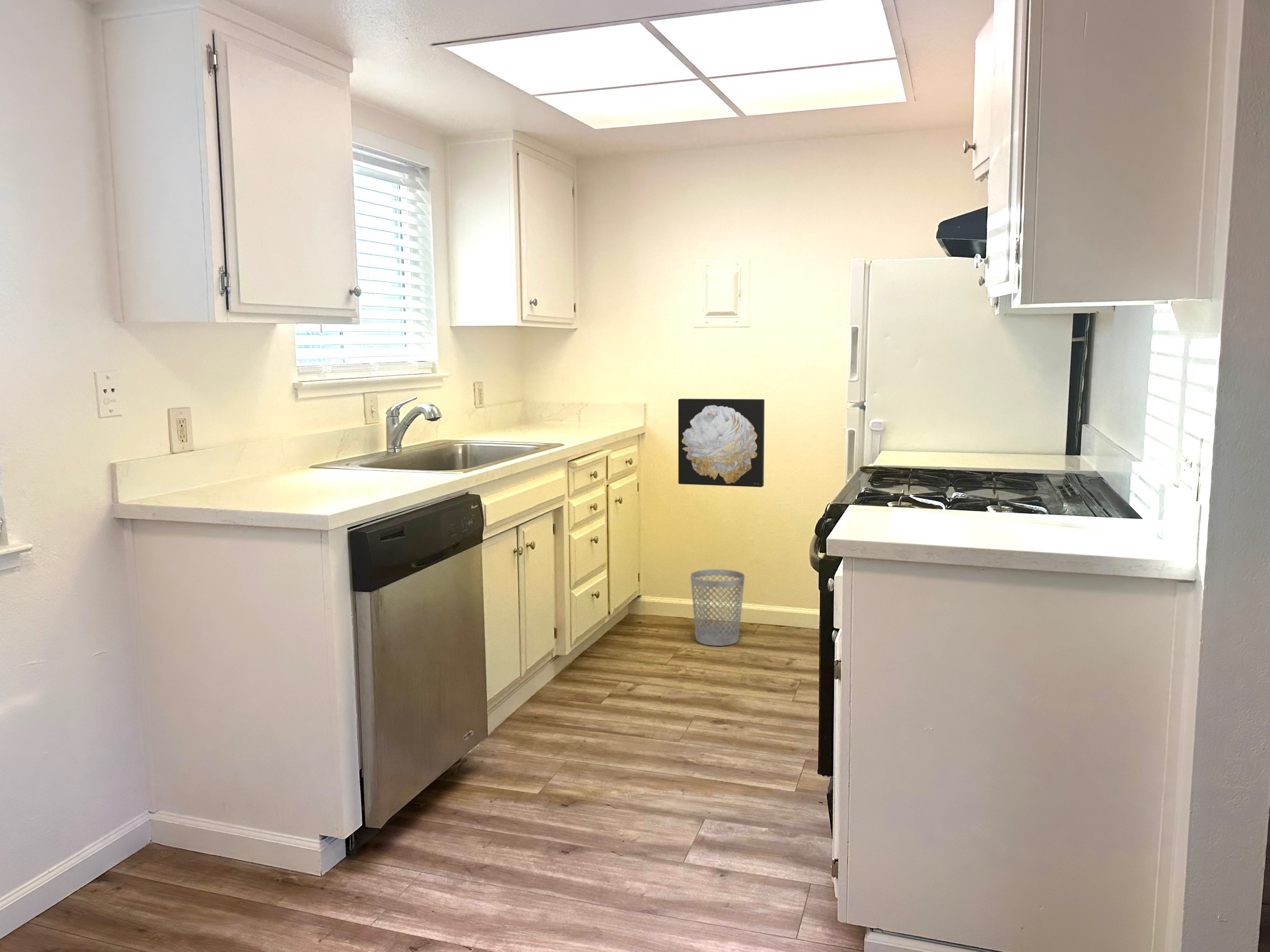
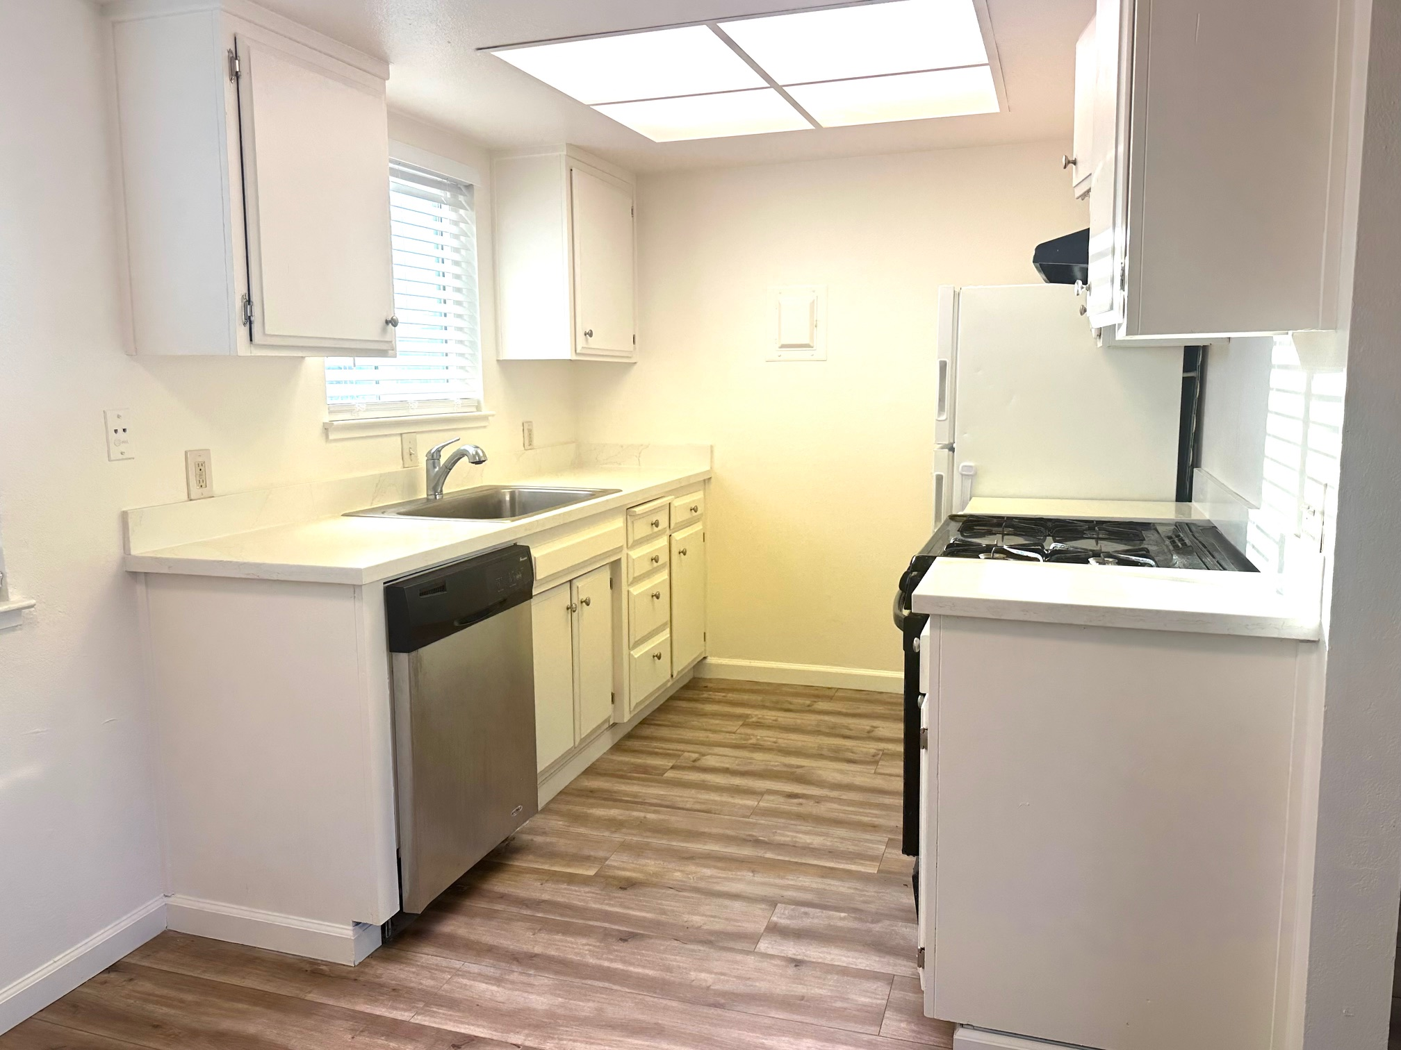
- wastebasket (717, 607)
- wall art (721, 442)
